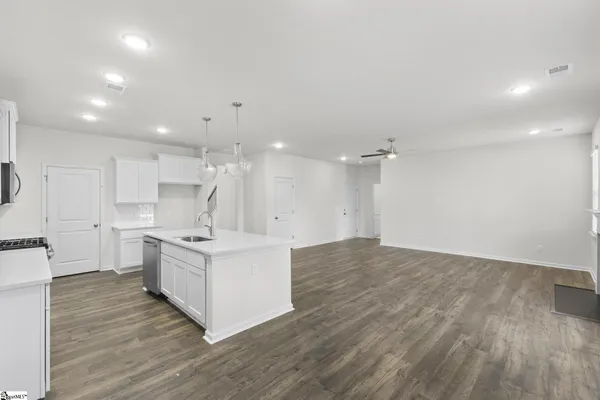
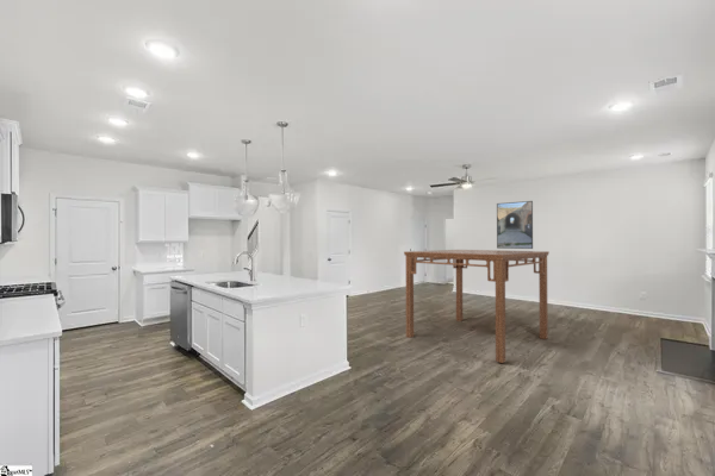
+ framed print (514, 225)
+ dining table (461, 294)
